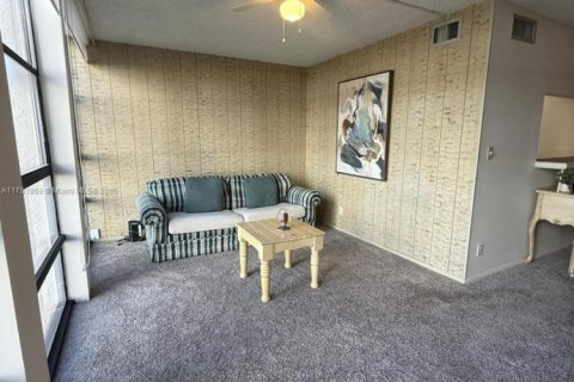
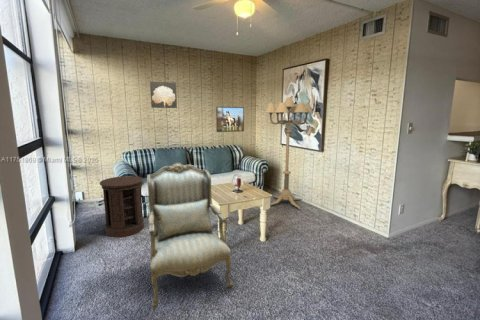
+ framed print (230, 119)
+ armchair (185, 225)
+ wall art (163, 95)
+ side table (123, 205)
+ floor lamp (287, 151)
